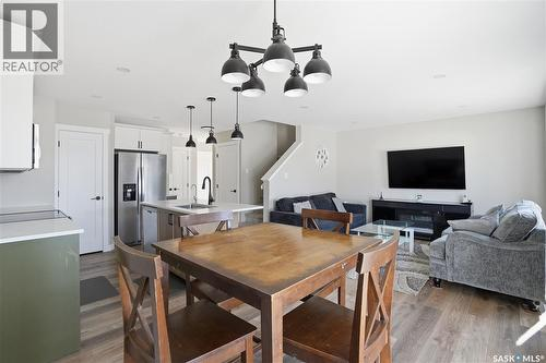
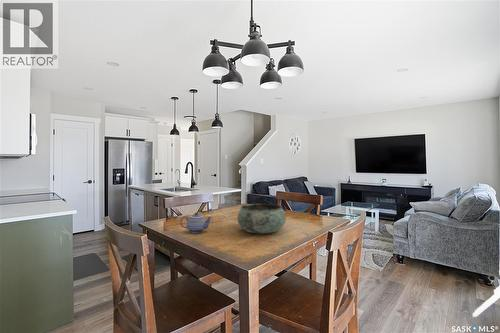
+ bowl (261, 218)
+ teapot (196, 221)
